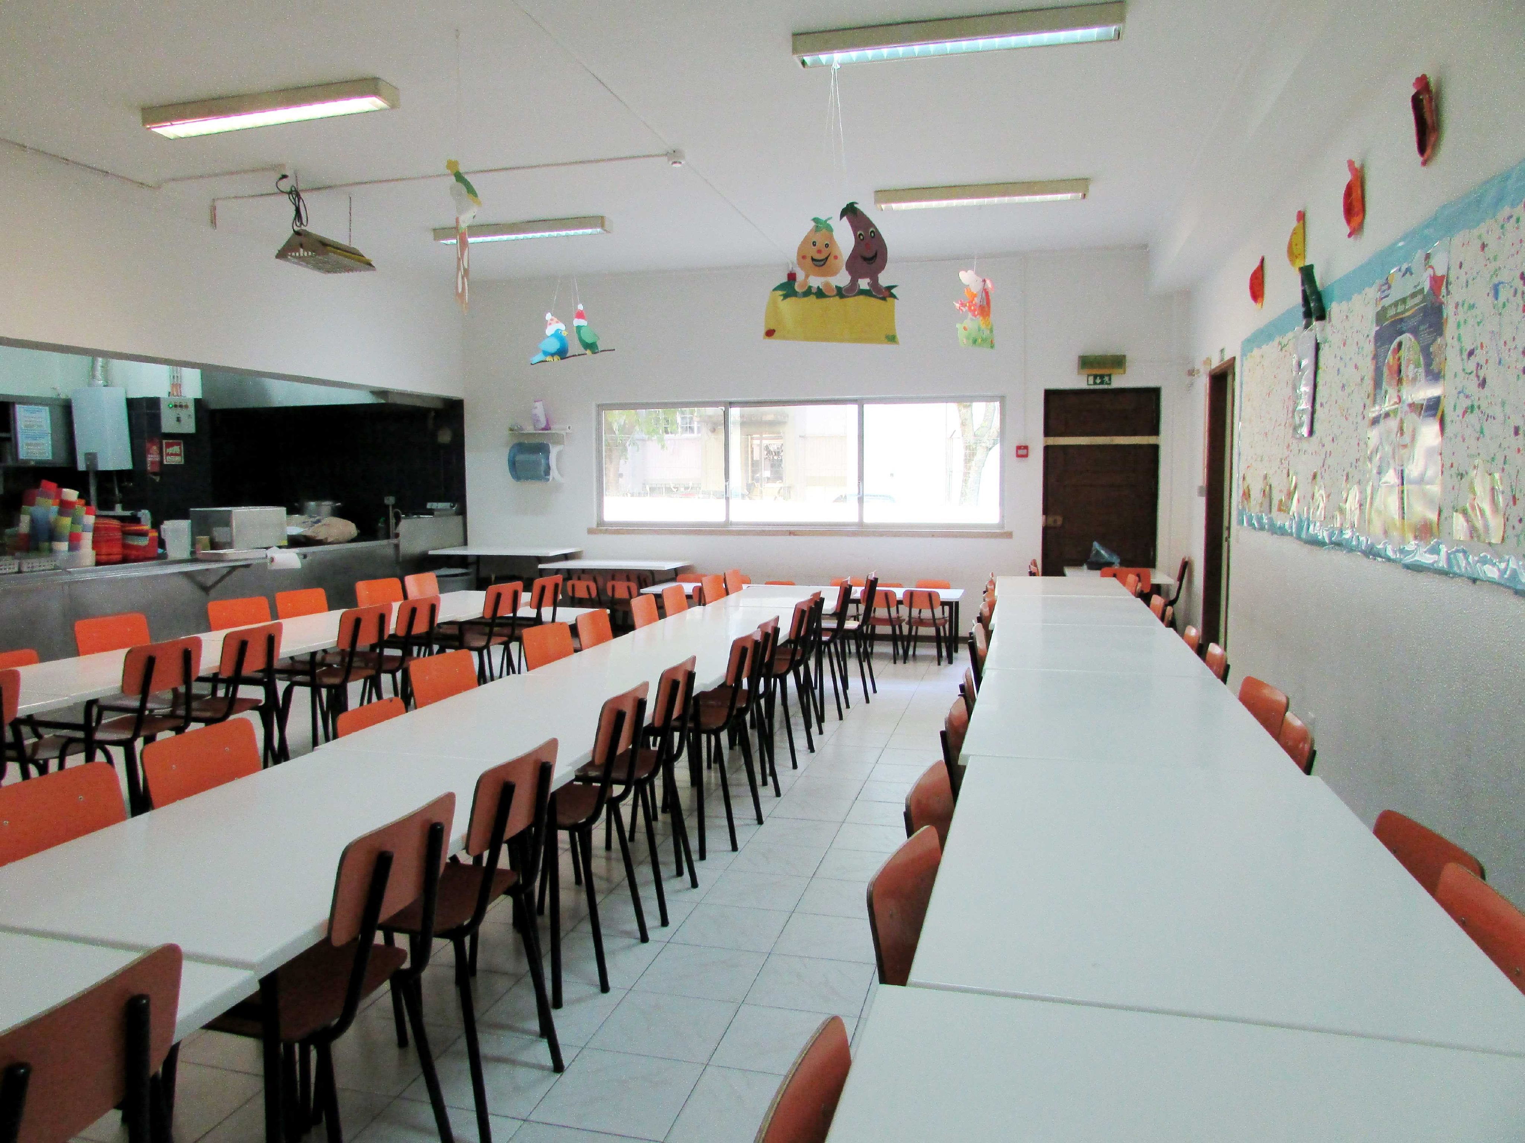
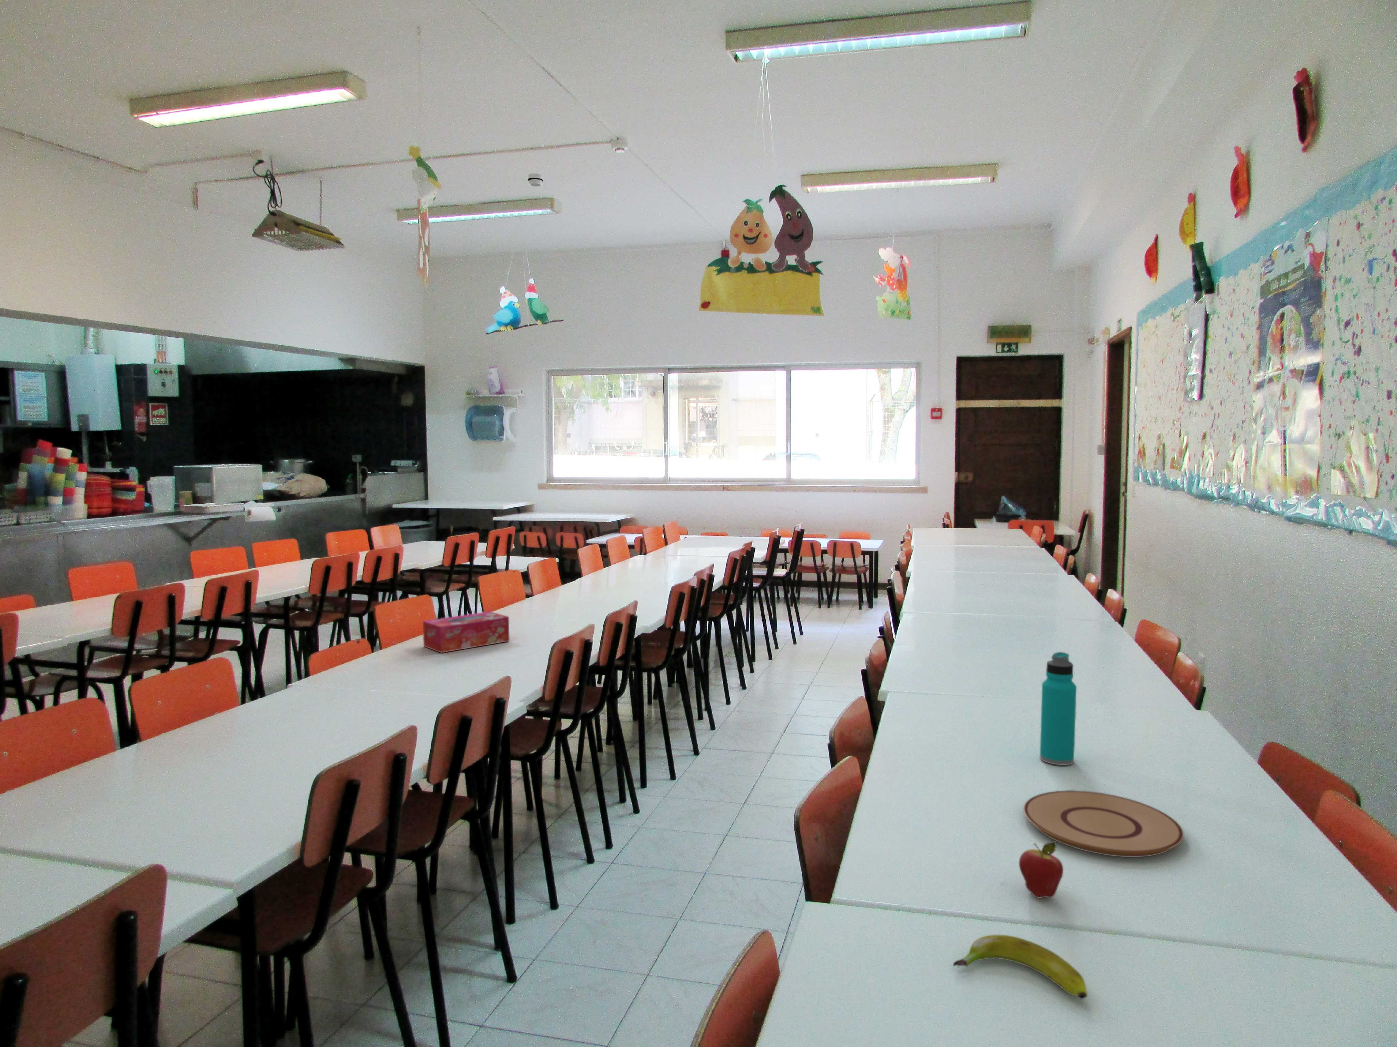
+ tissue box (466, 631)
+ banana (1023, 962)
+ water bottle (1058, 707)
+ smoke detector (535, 180)
+ plate (1100, 823)
+ fruit (1042, 866)
